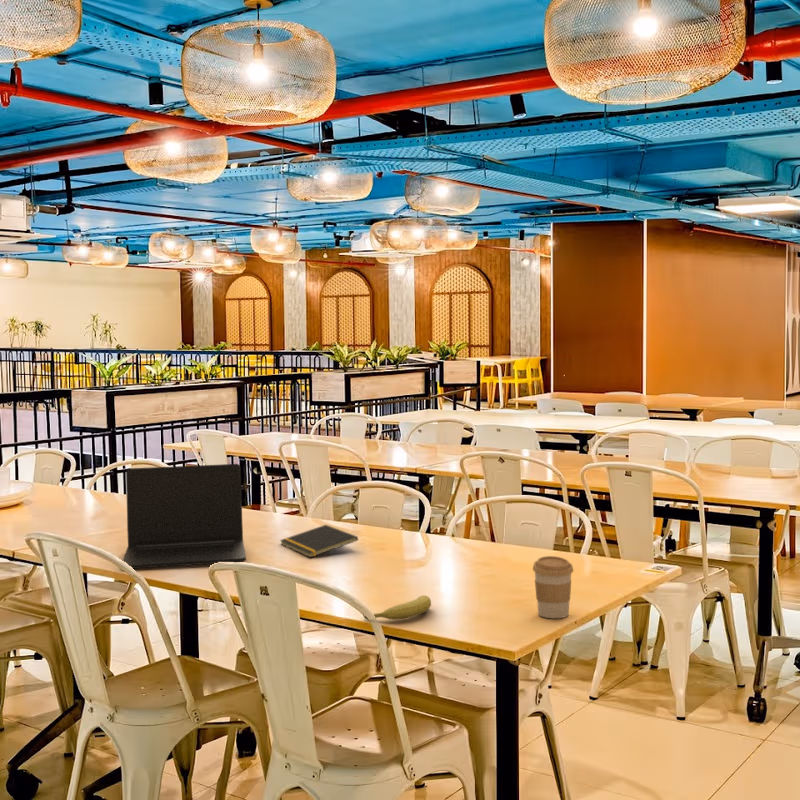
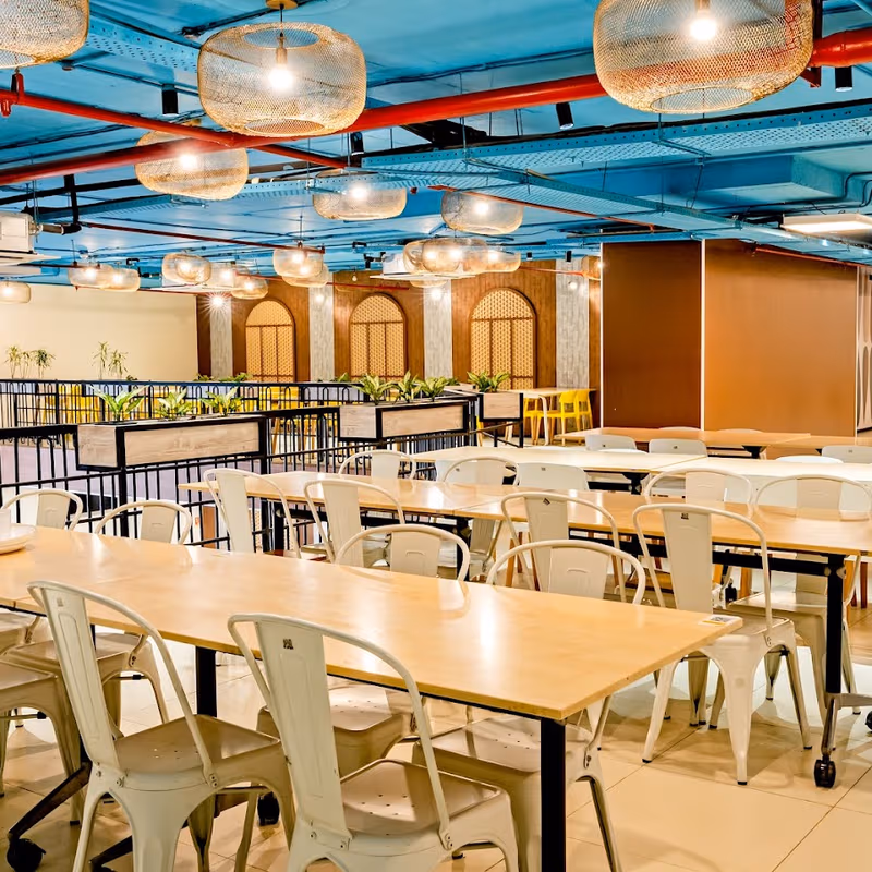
- laptop (184, 514)
- fruit (404, 606)
- coffee cup (553, 586)
- notepad (318, 540)
